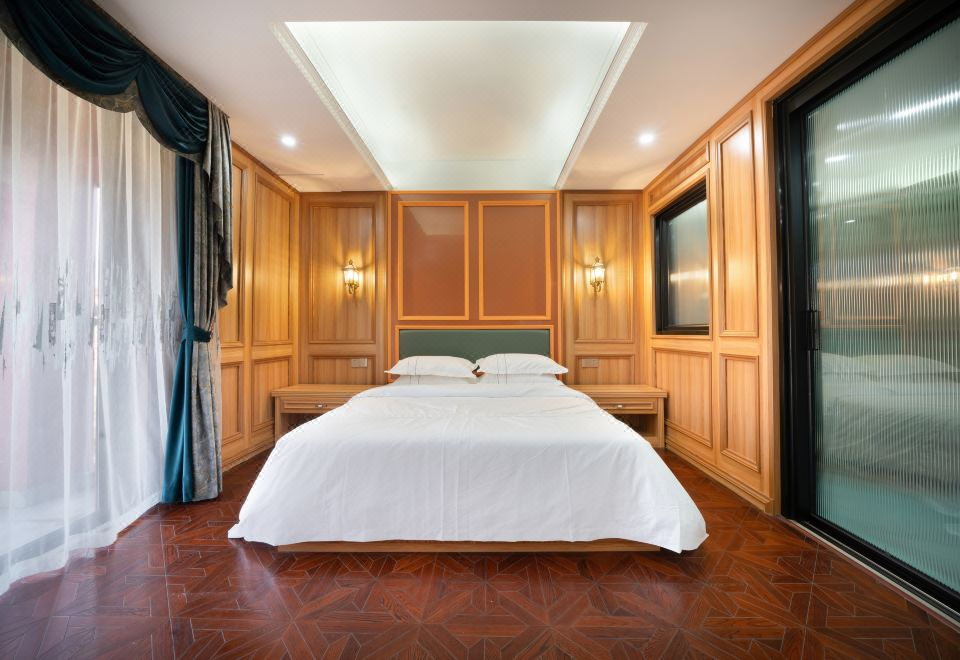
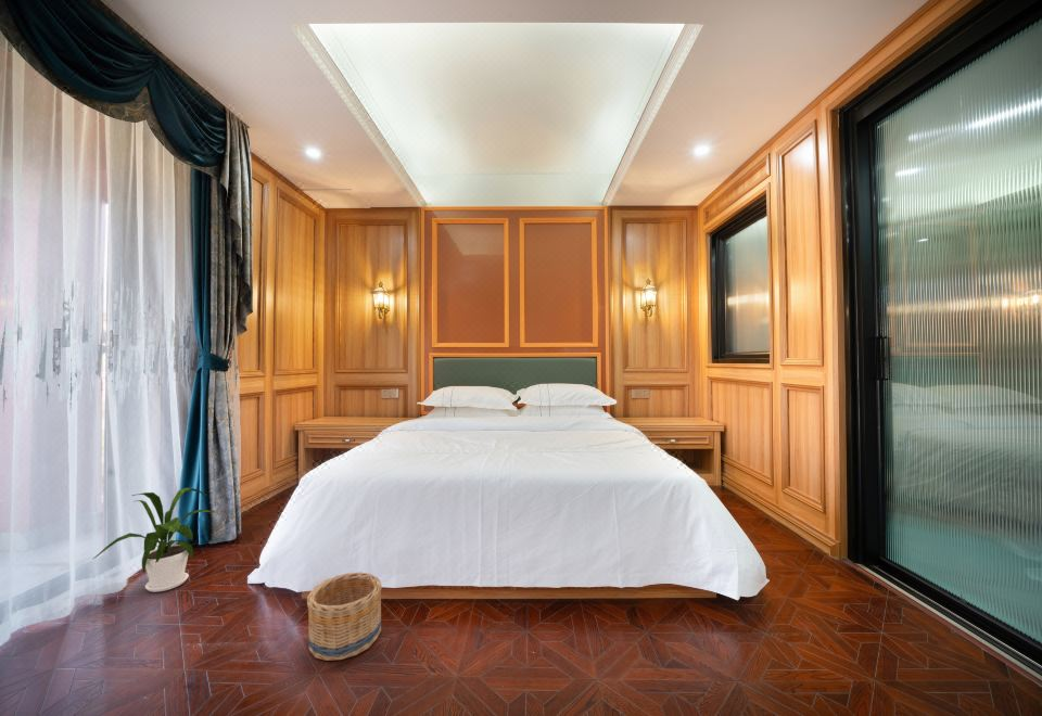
+ house plant (165, 535)
+ basket (345, 613)
